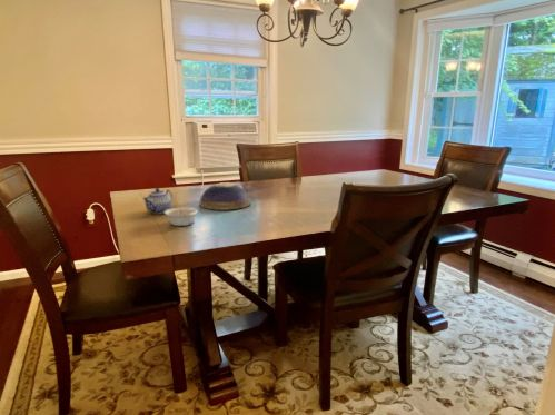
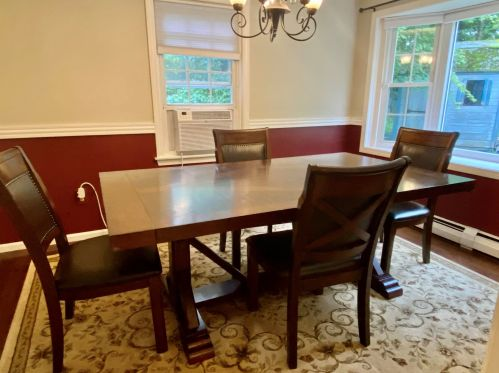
- decorative bowl (225, 192)
- legume (182, 216)
- teapot (158, 199)
